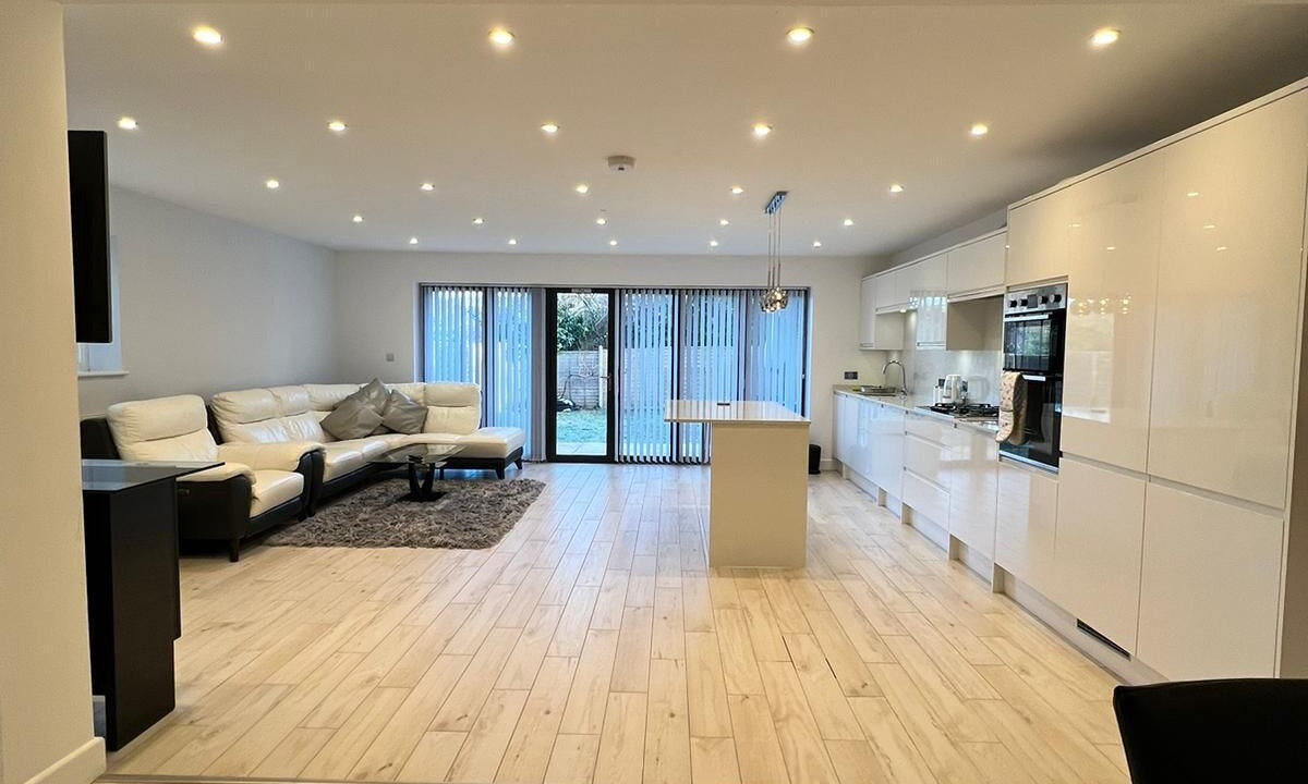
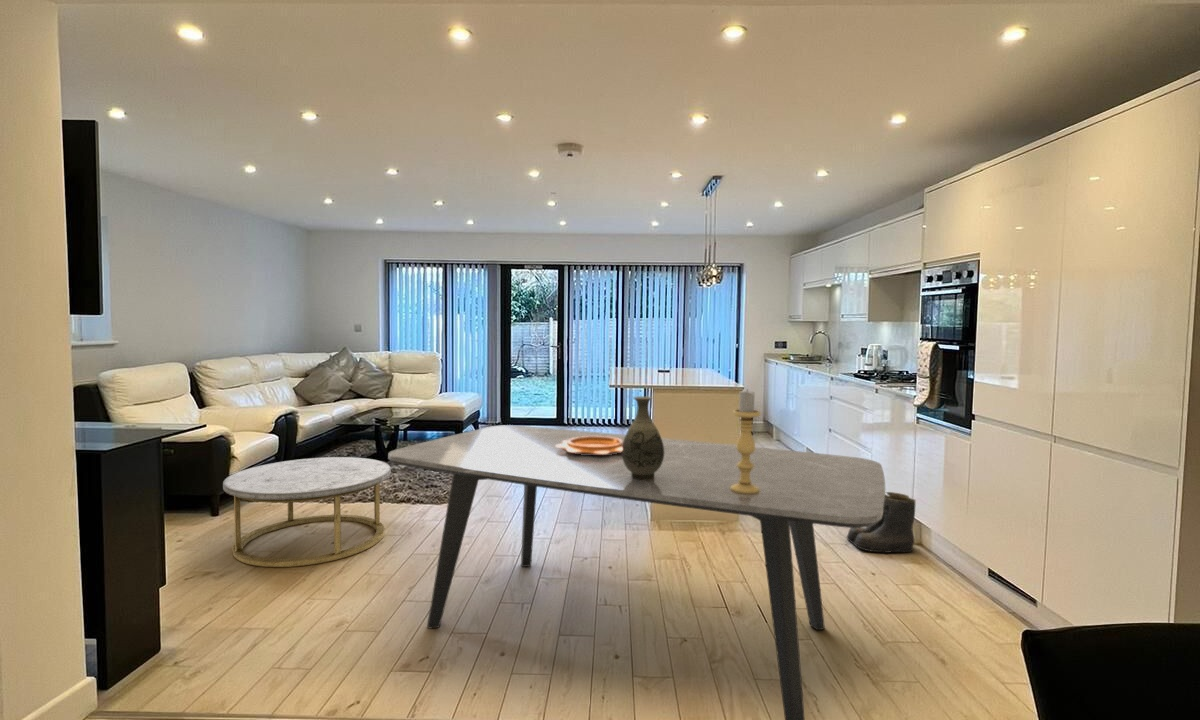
+ boots (880, 520)
+ vase (643, 436)
+ coffee table (308, 500)
+ decorative bowl (595, 444)
+ candle holder (745, 439)
+ dining table (634, 500)
